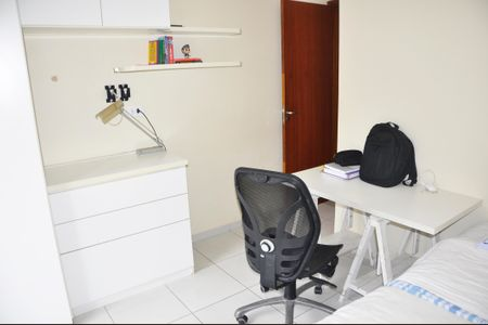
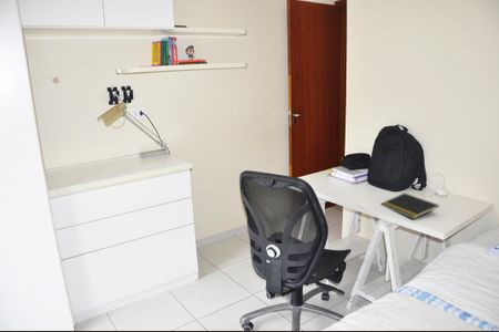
+ notepad (408, 205)
